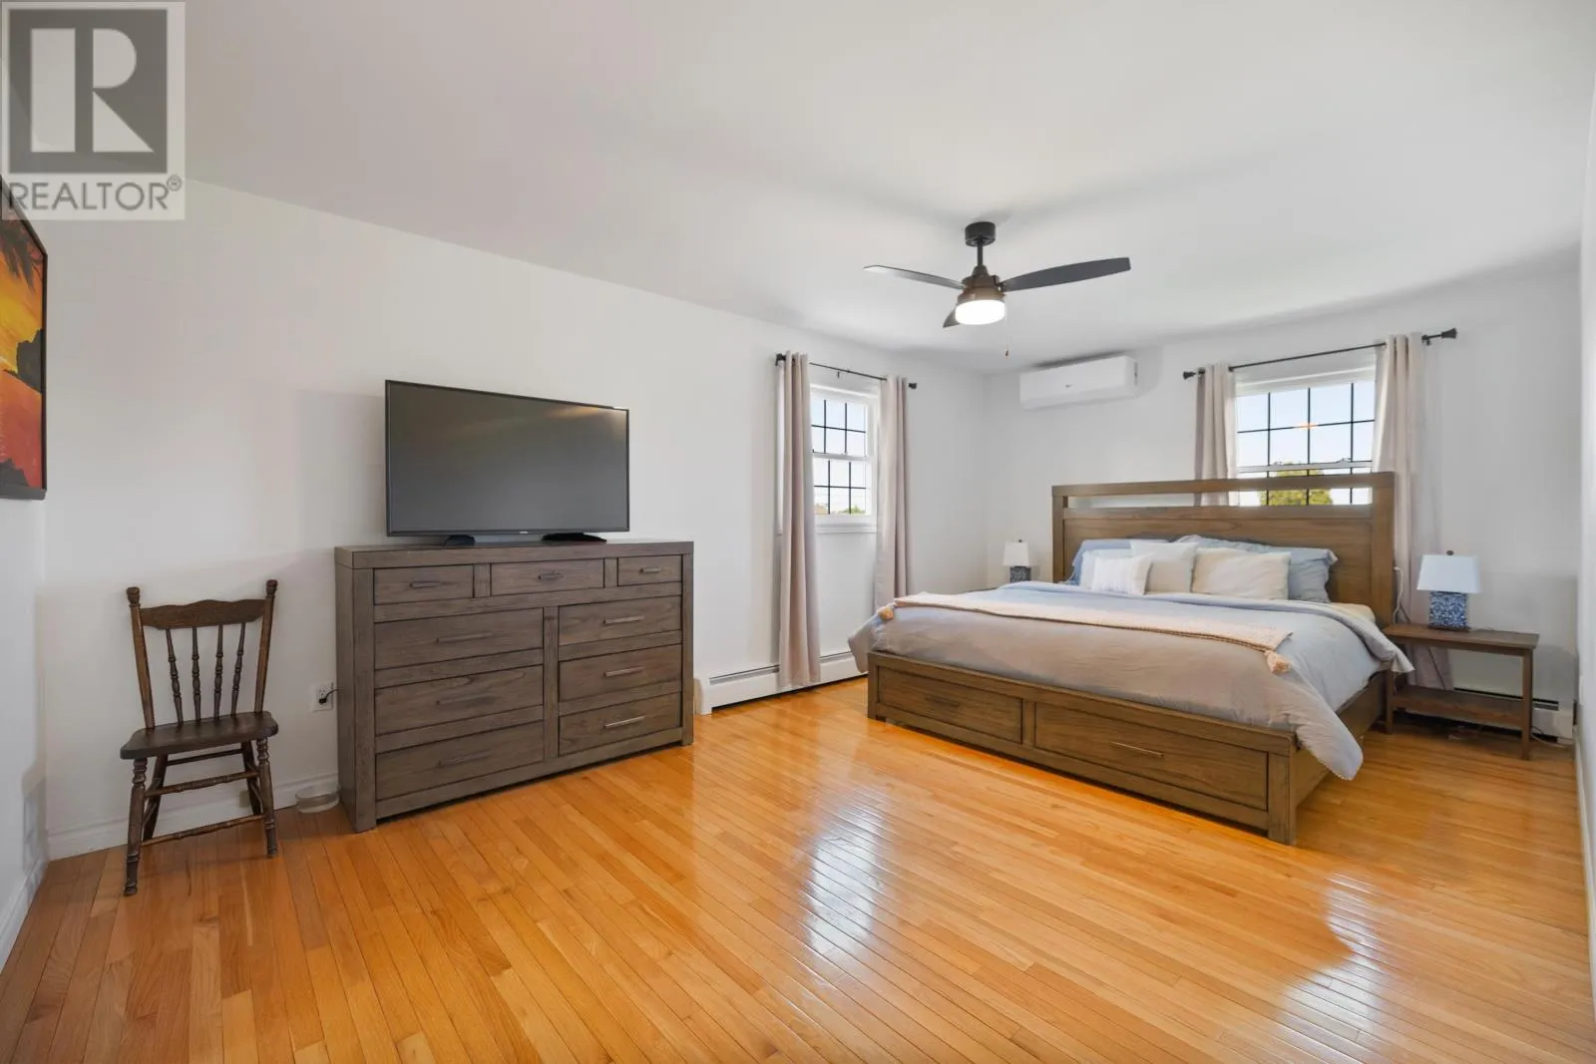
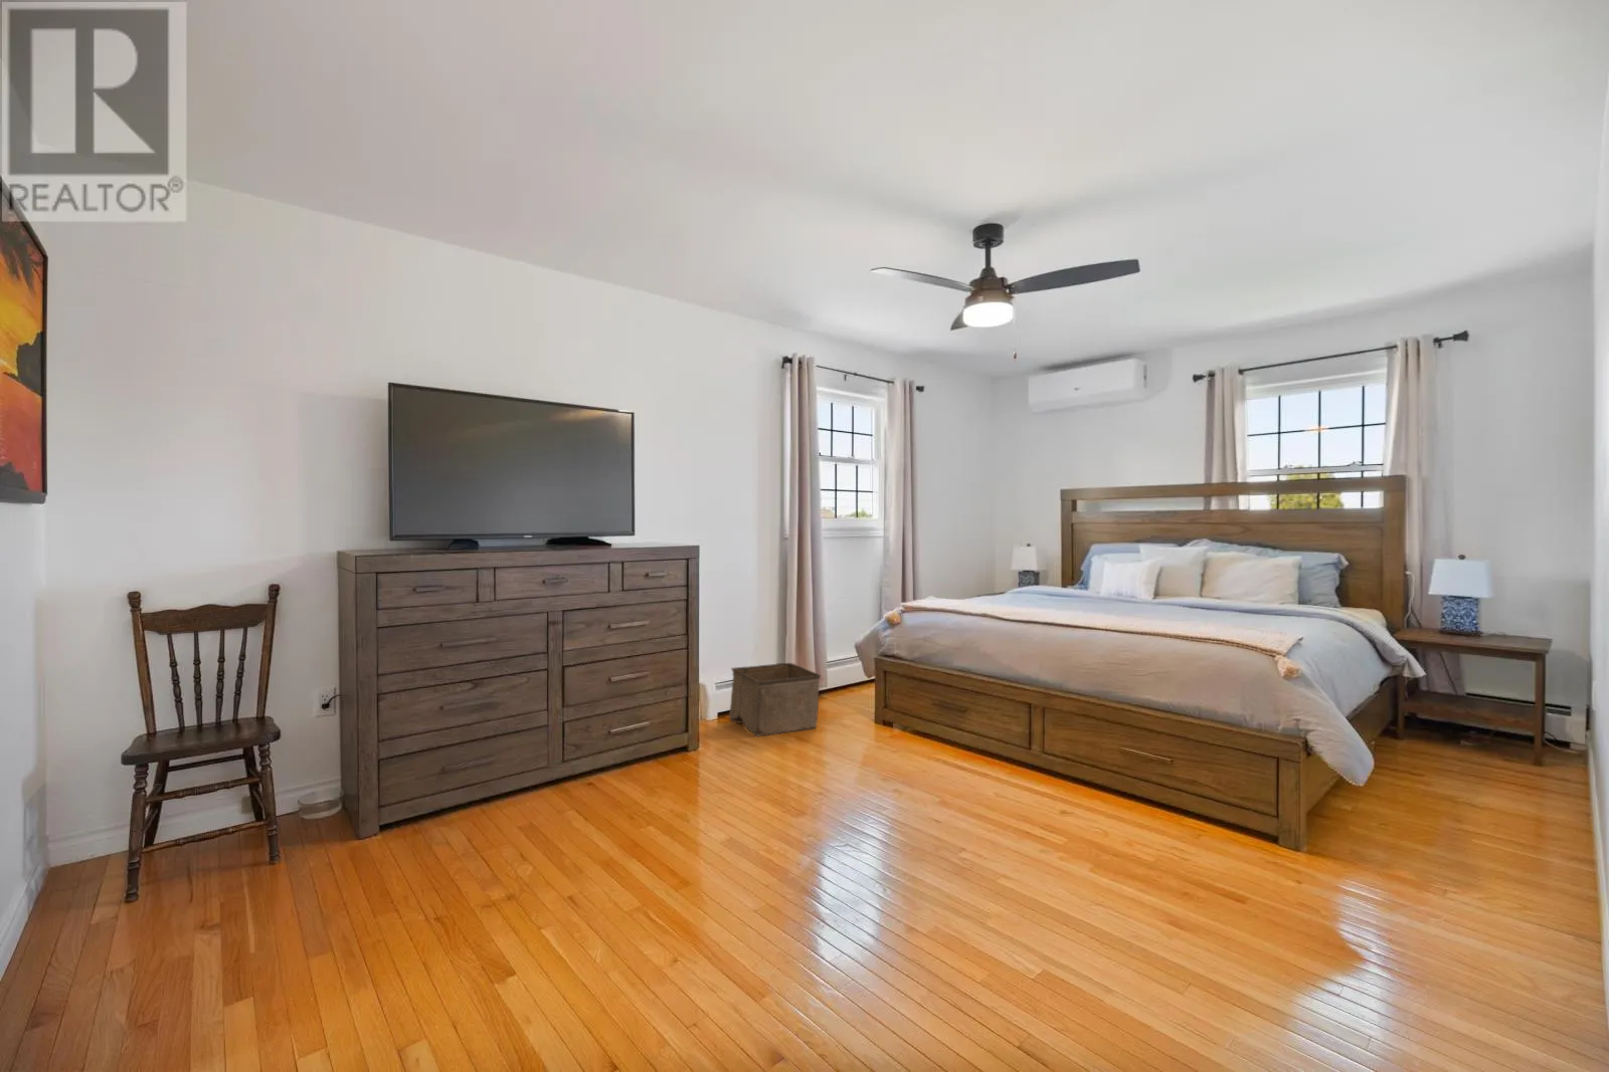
+ storage bin (773, 698)
